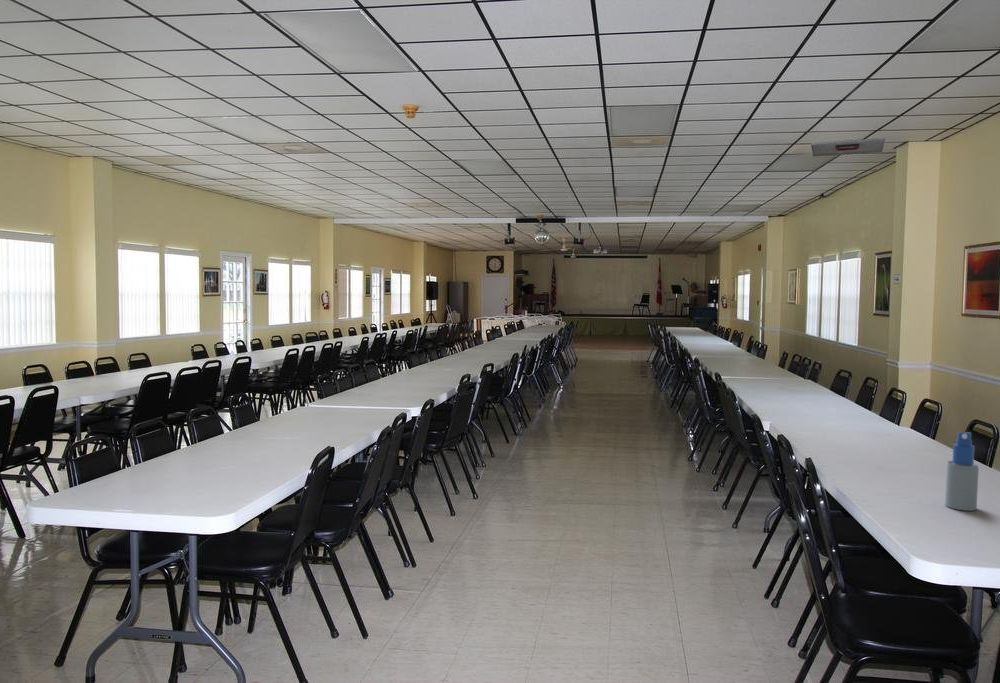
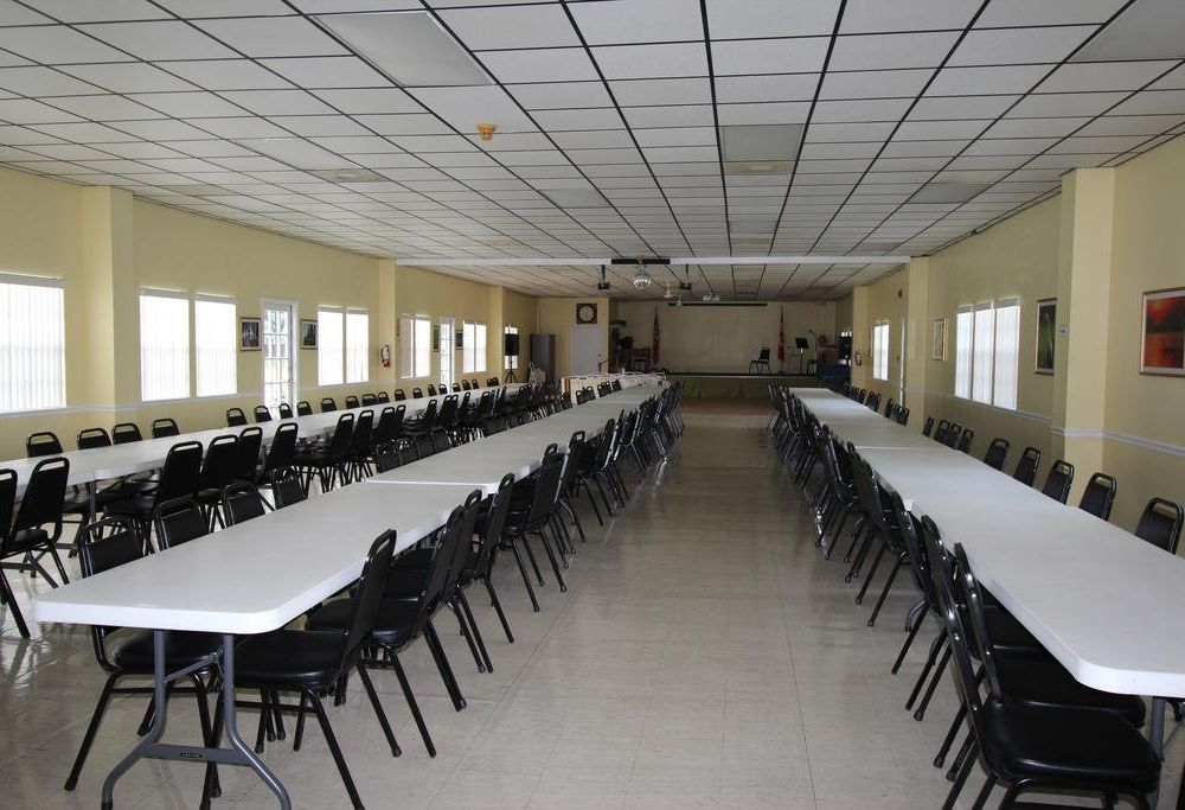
- spray bottle (962, 469)
- ceiling vent (847, 147)
